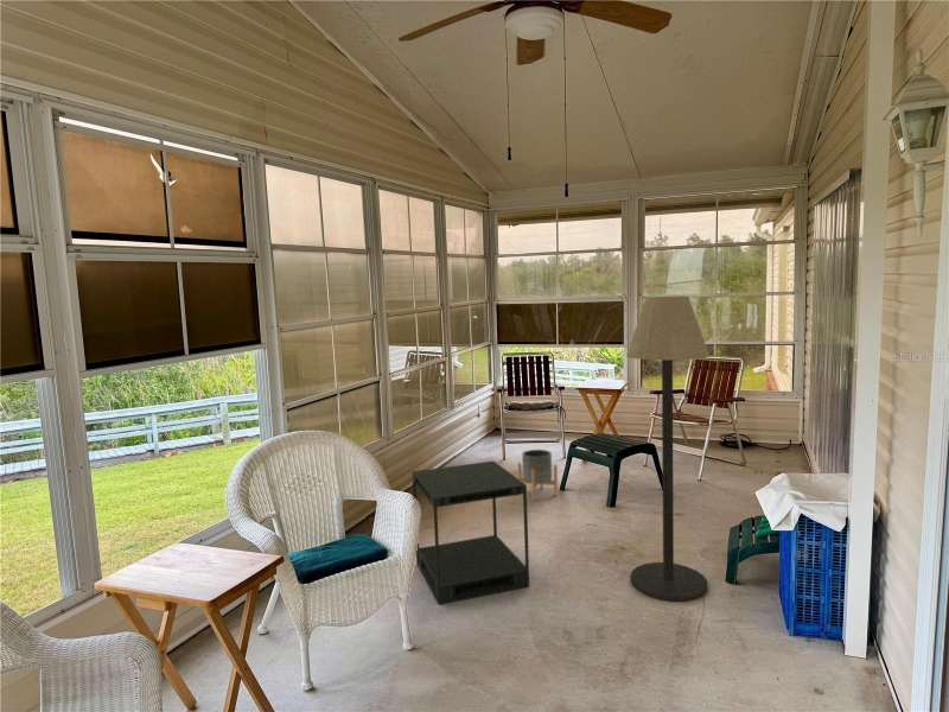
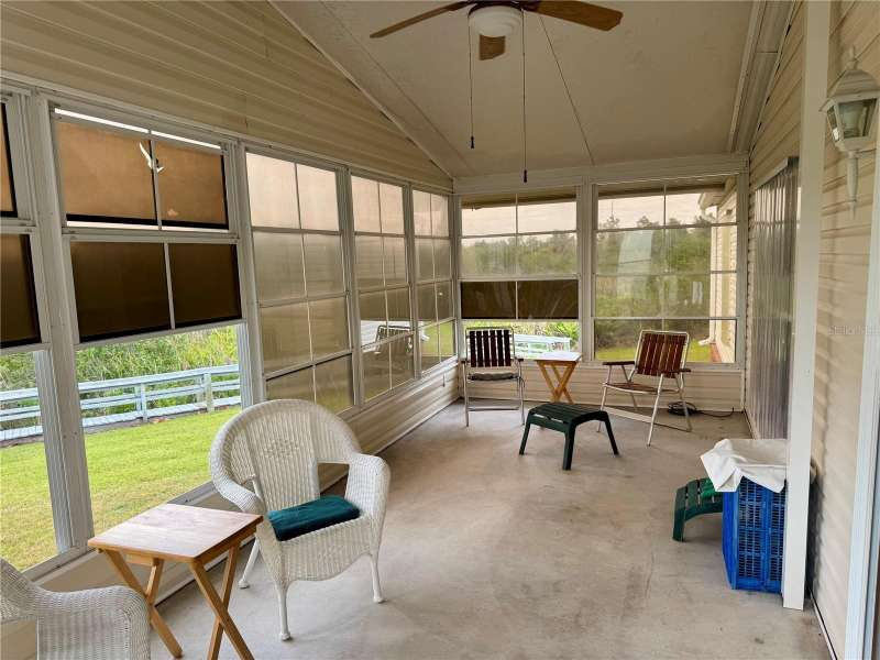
- floor lamp (667, 443)
- planter (537, 473)
- side table (471, 539)
